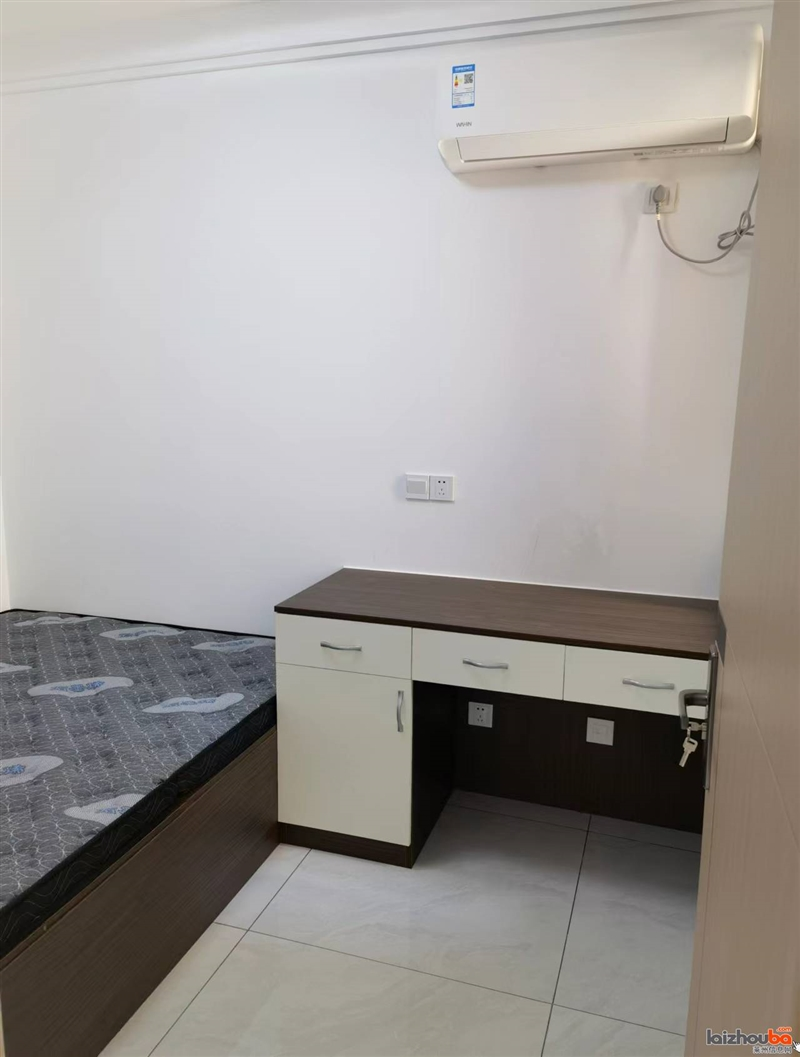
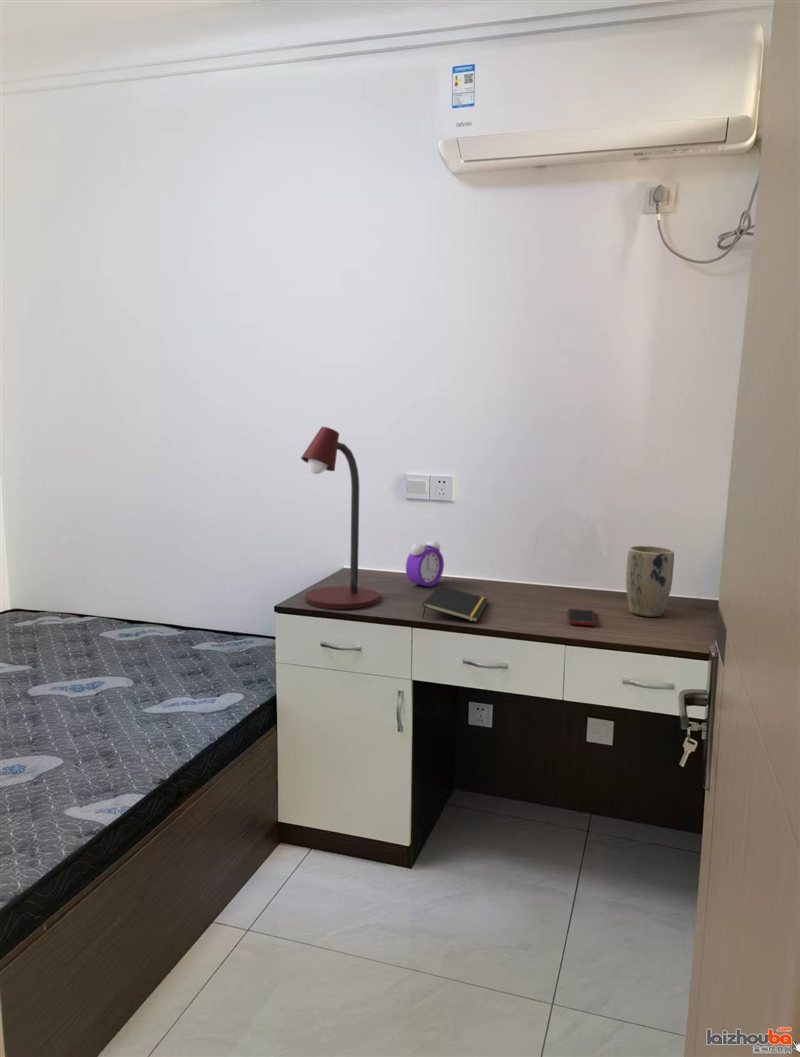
+ notepad (456, 602)
+ plant pot (648, 581)
+ alarm clock (425, 563)
+ cell phone (581, 617)
+ desk lamp (351, 514)
